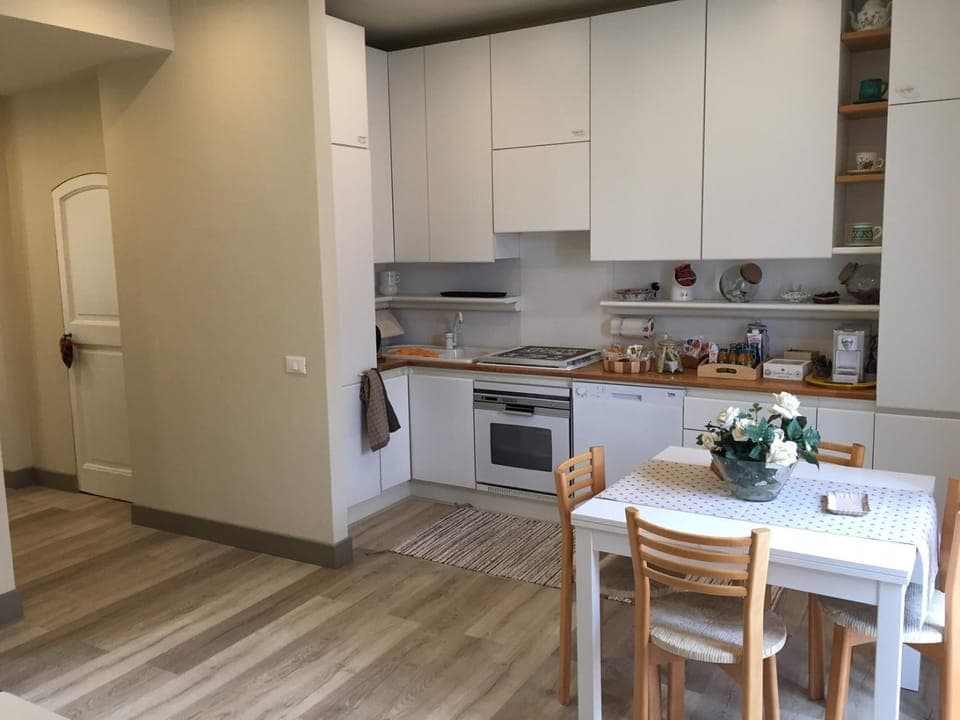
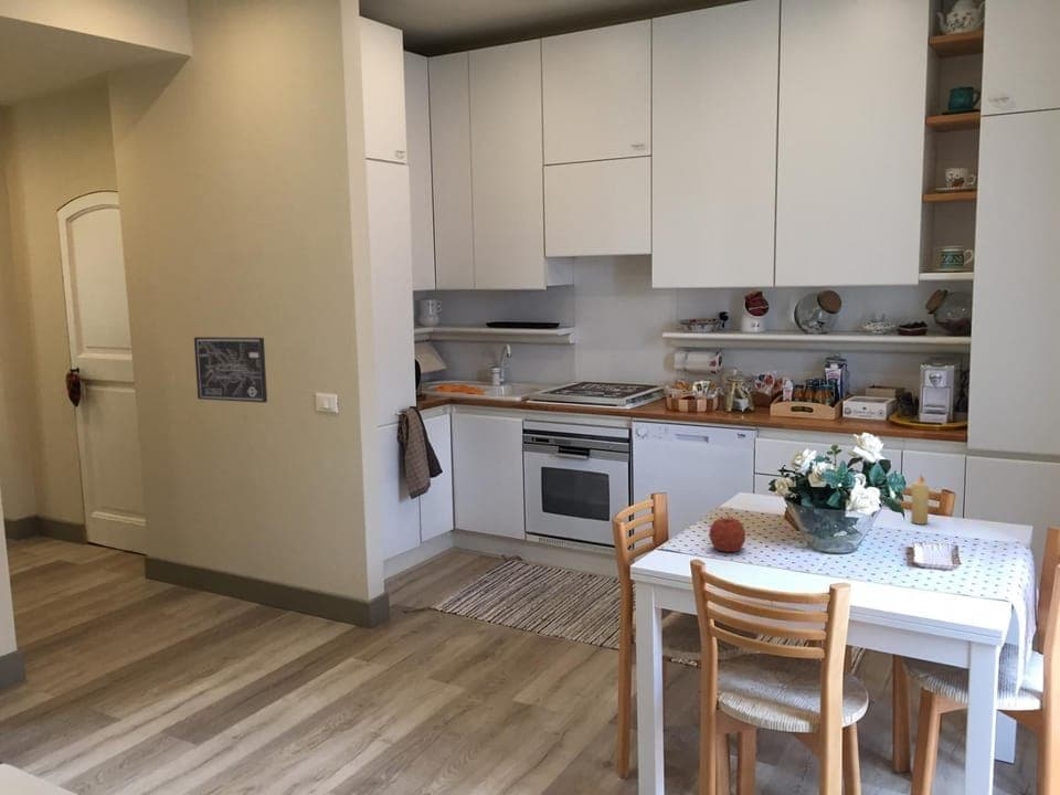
+ candle (920, 498)
+ wall art (230, 369)
+ fruit (728, 532)
